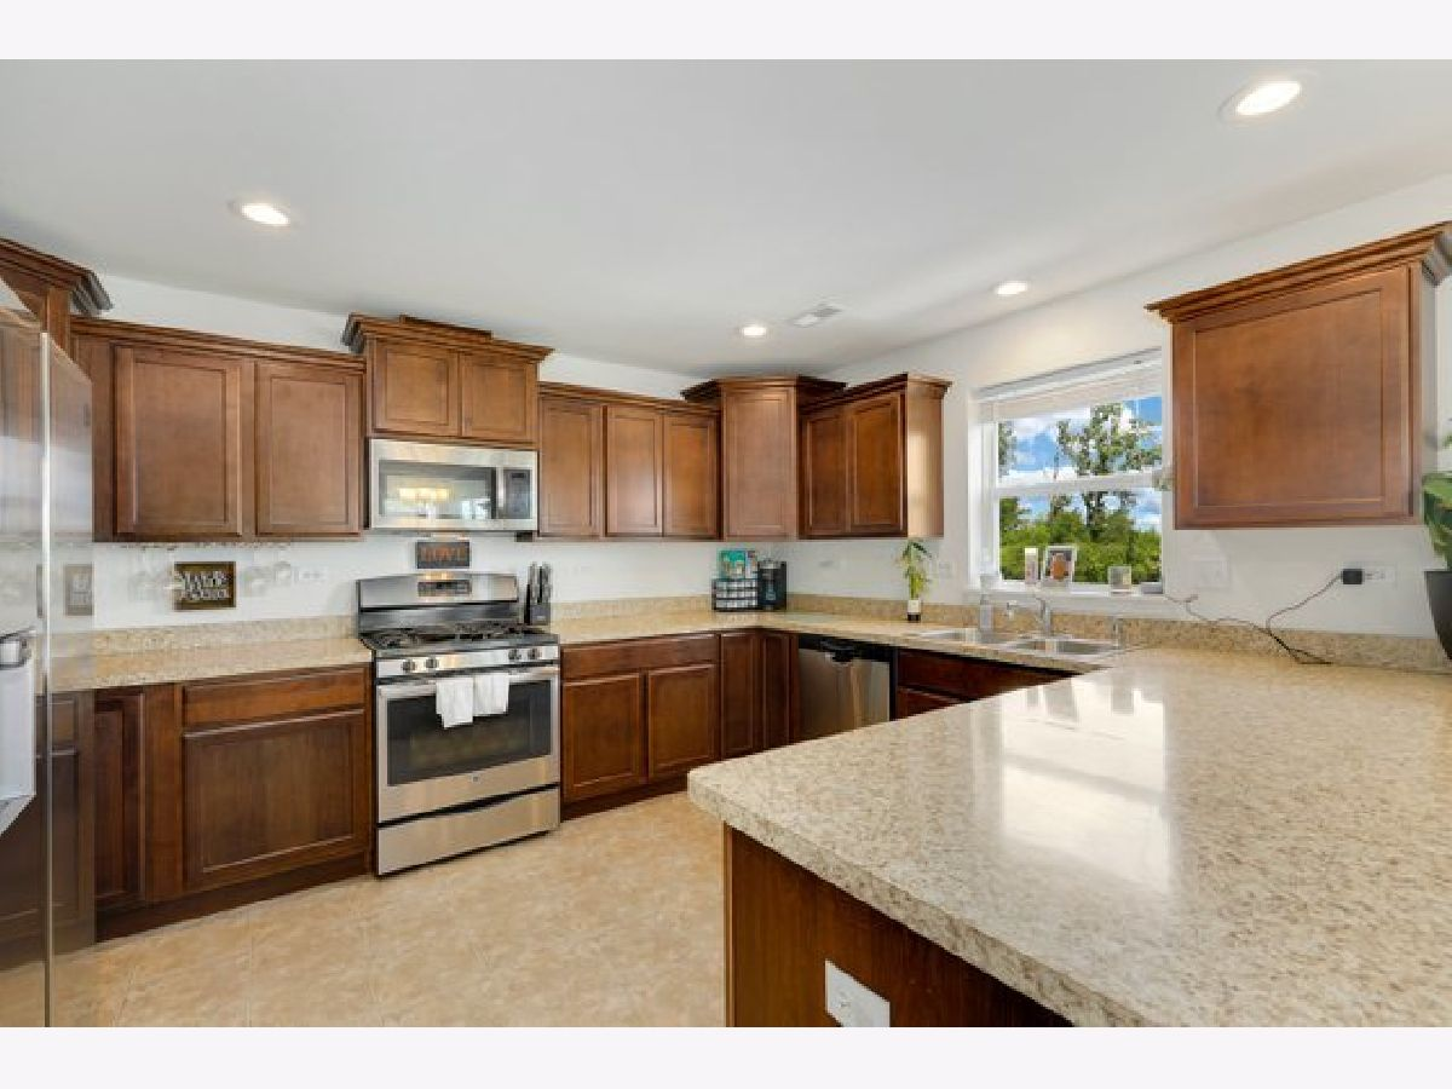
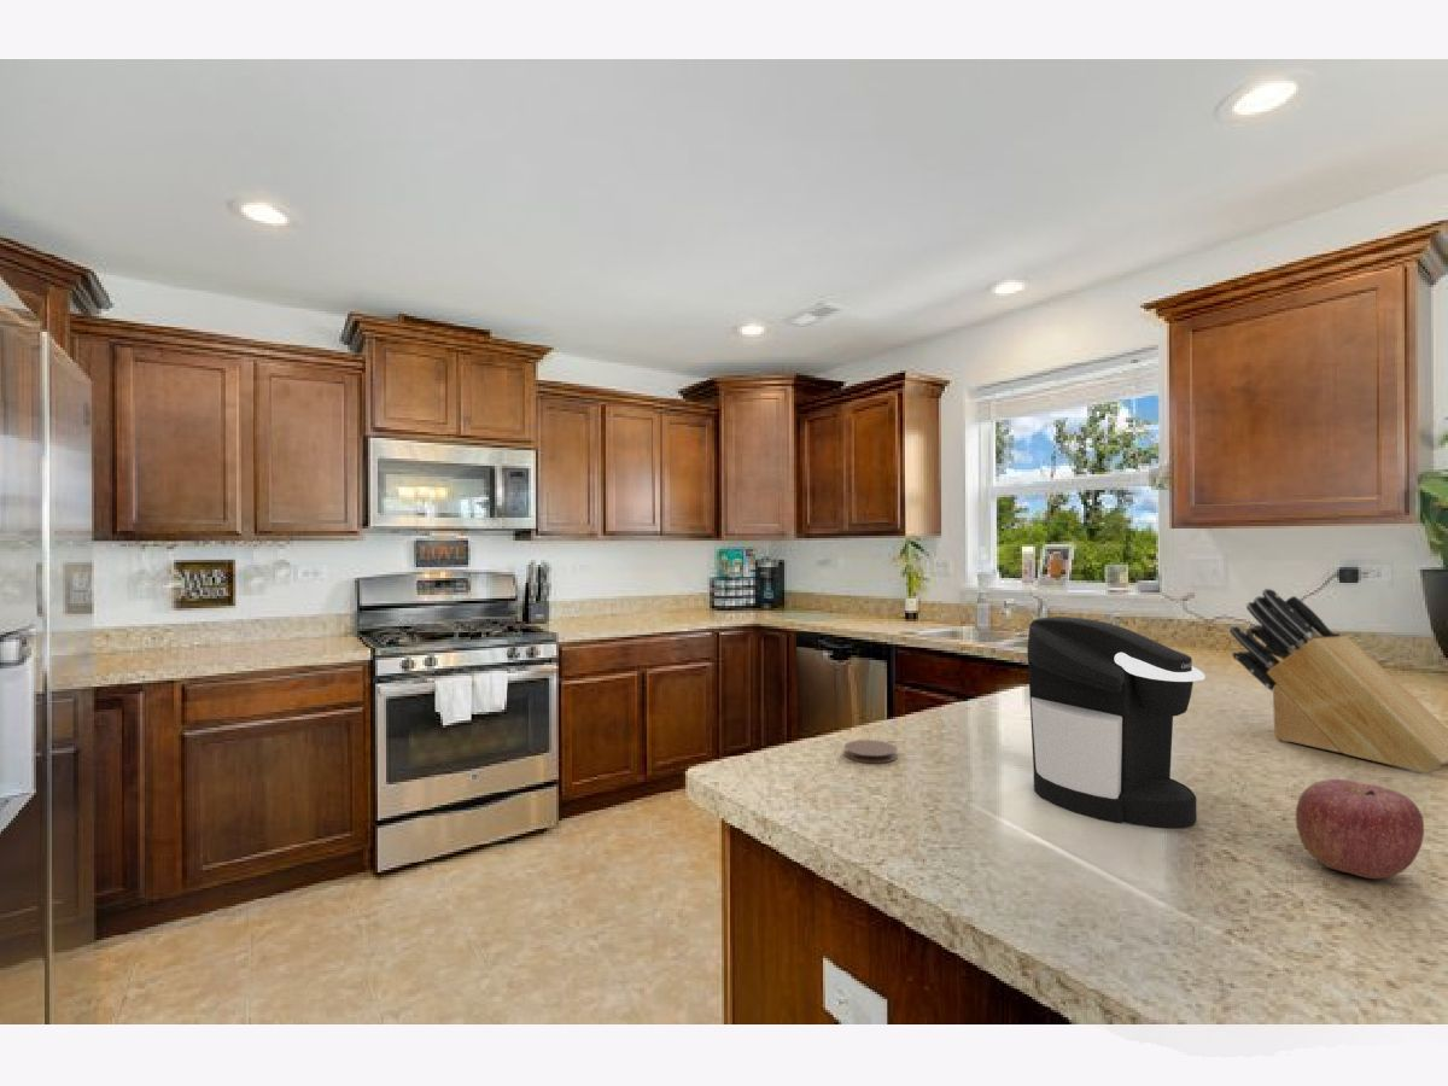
+ knife block (1337, 670)
+ coffee maker (1113, 711)
+ apple (1356, 828)
+ coaster (870, 751)
